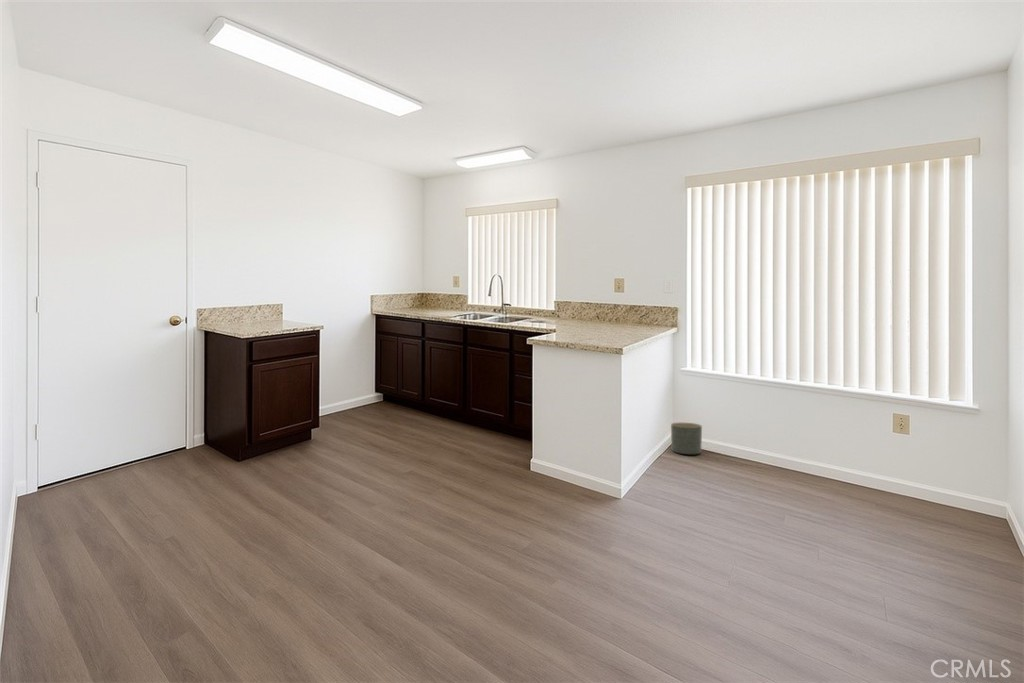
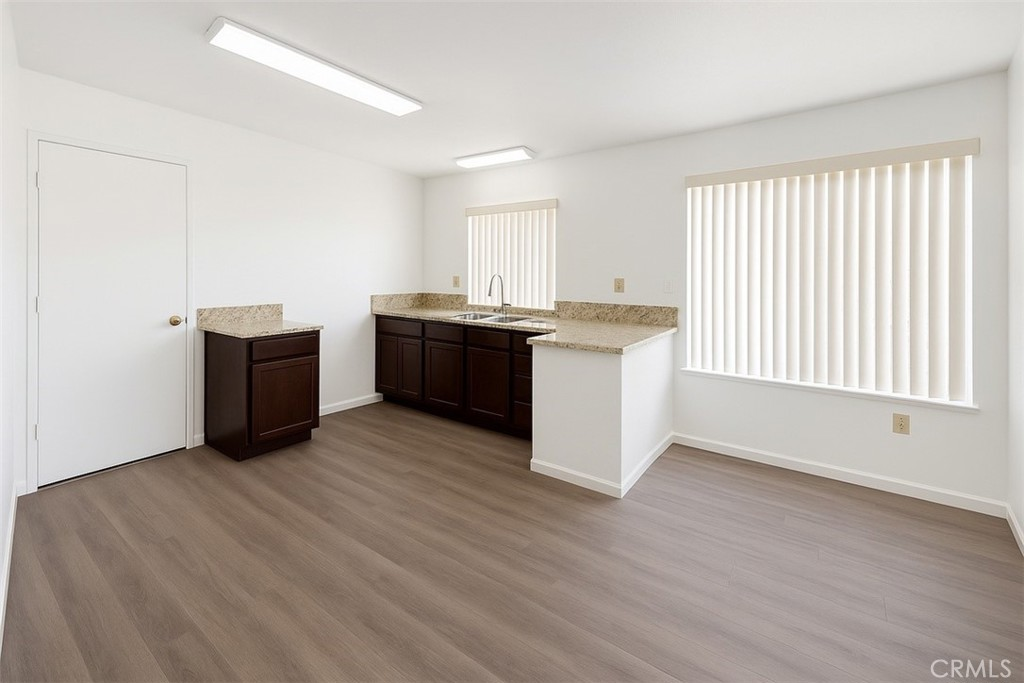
- planter (686, 438)
